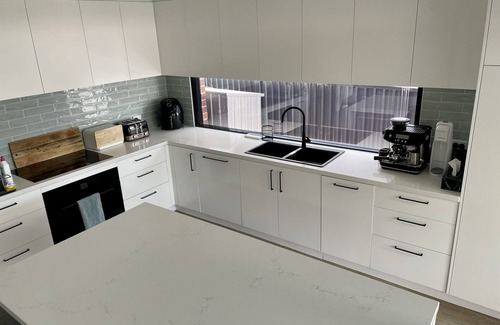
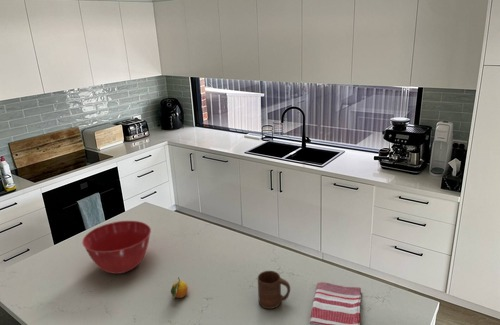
+ cup (273, 289)
+ fruit (177, 289)
+ mixing bowl (119, 250)
+ dish towel (336, 305)
